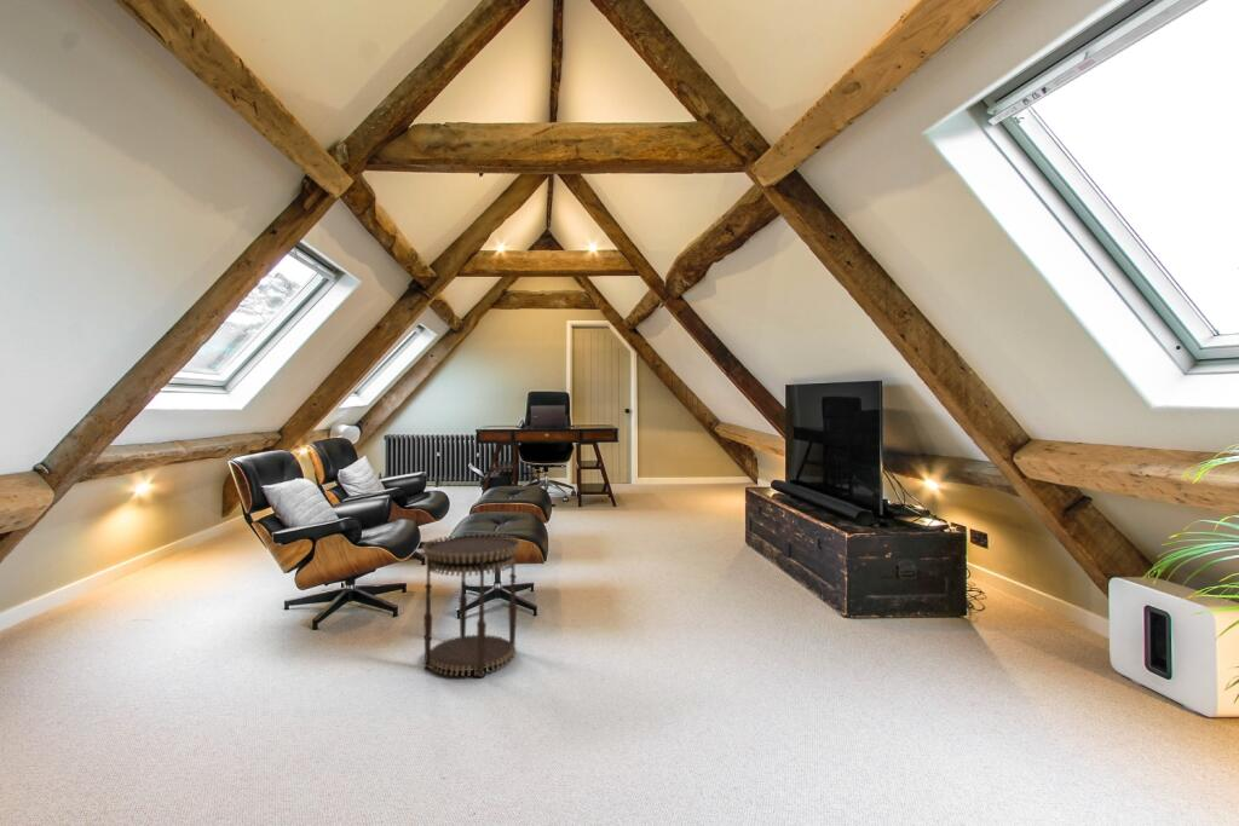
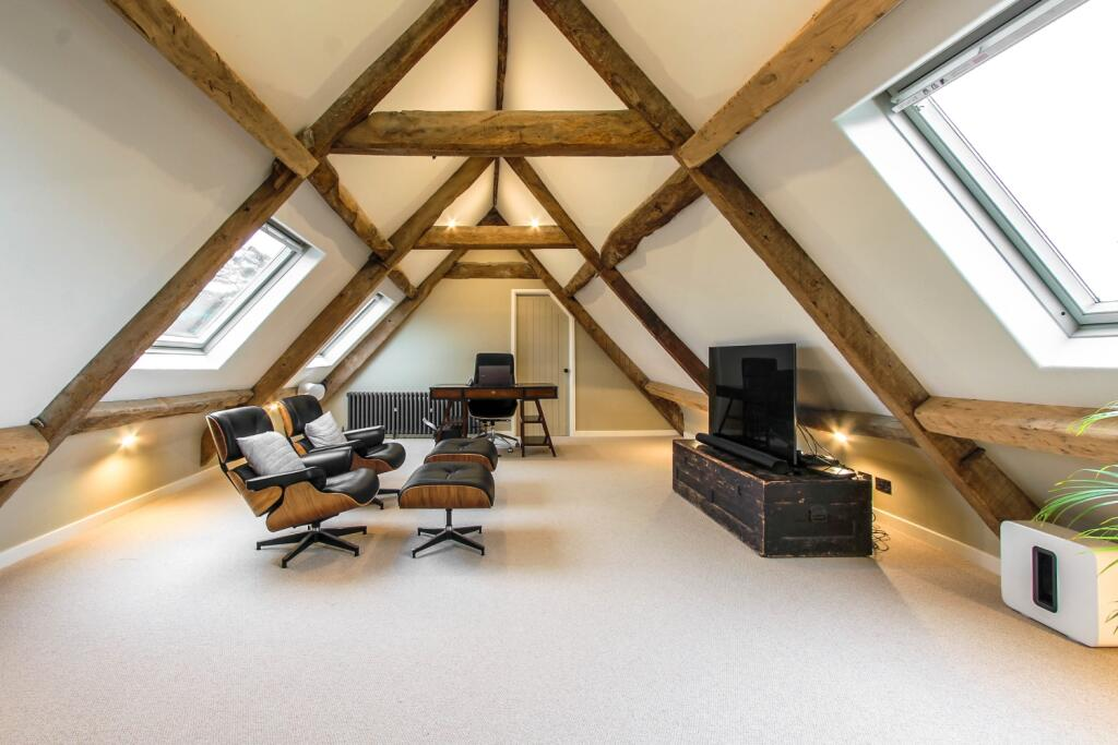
- side table (466, 600)
